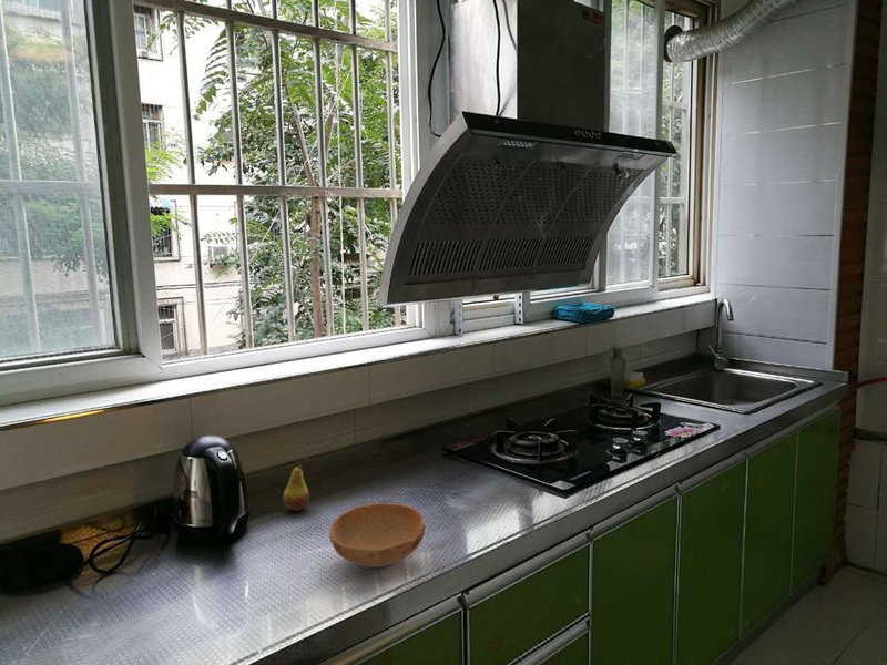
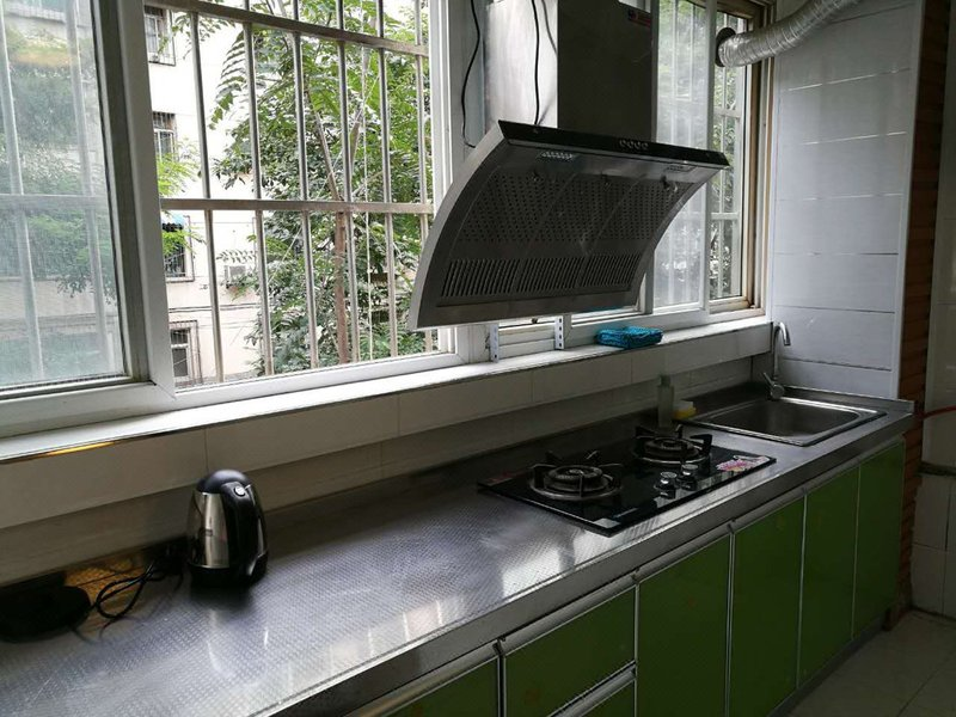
- bowl (377, 541)
- fruit (295, 482)
